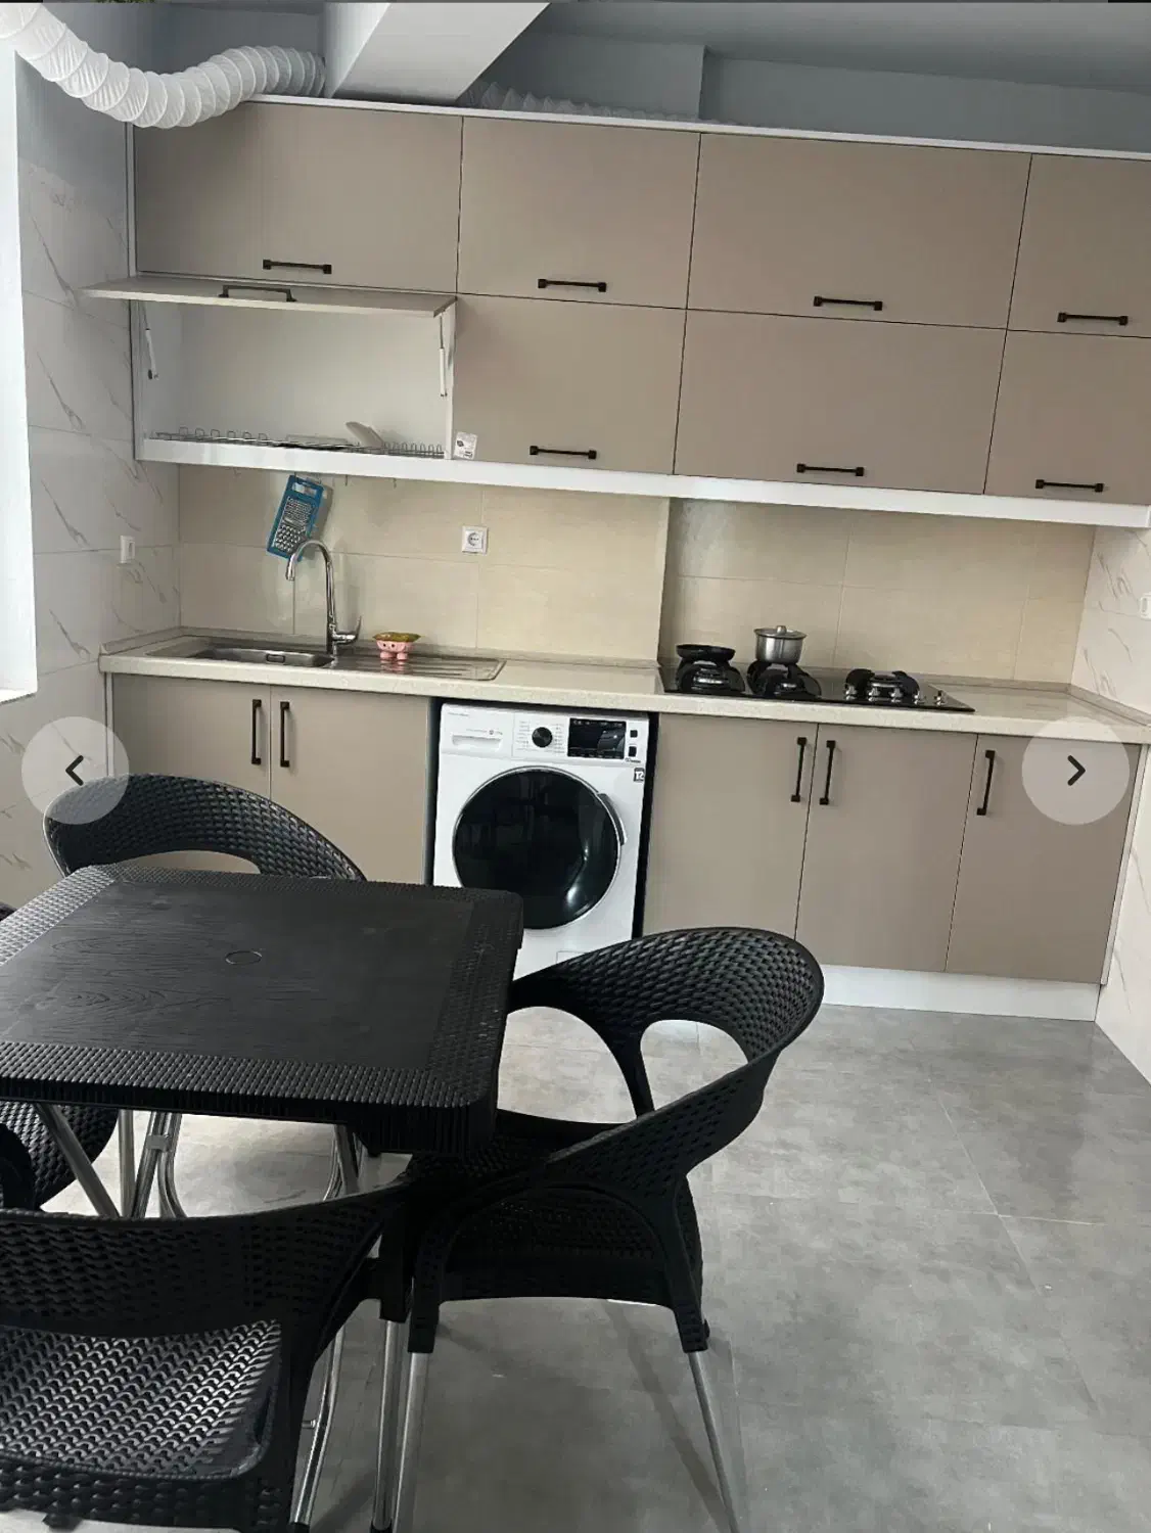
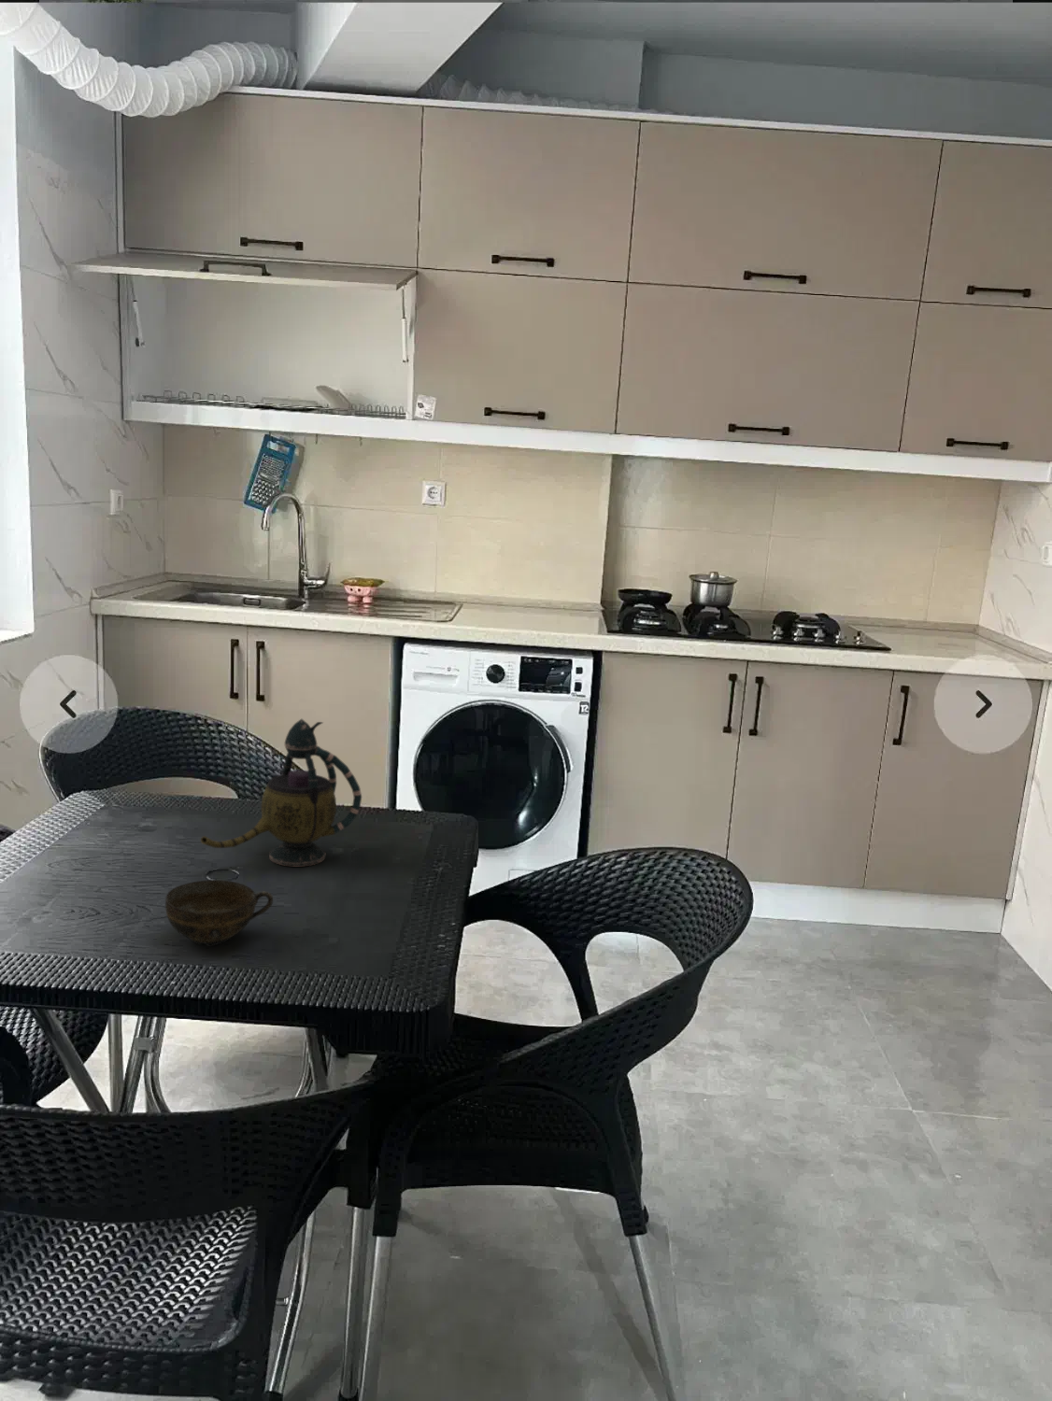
+ teapot (278, 790)
+ cup (220, 915)
